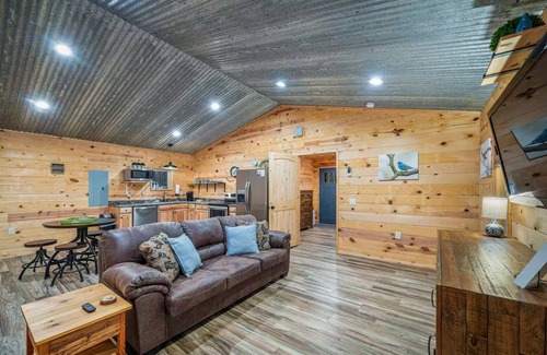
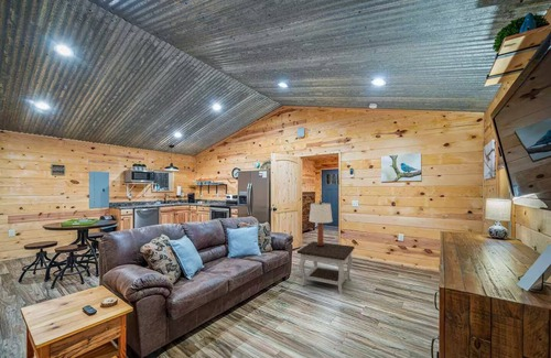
+ side table (326, 268)
+ lamp (320, 224)
